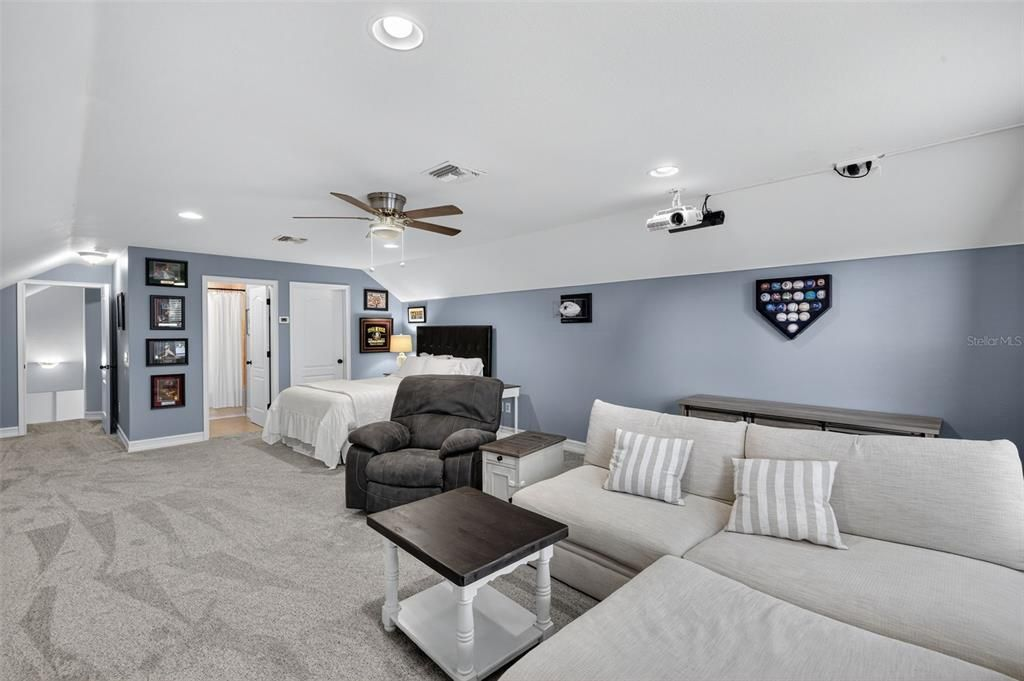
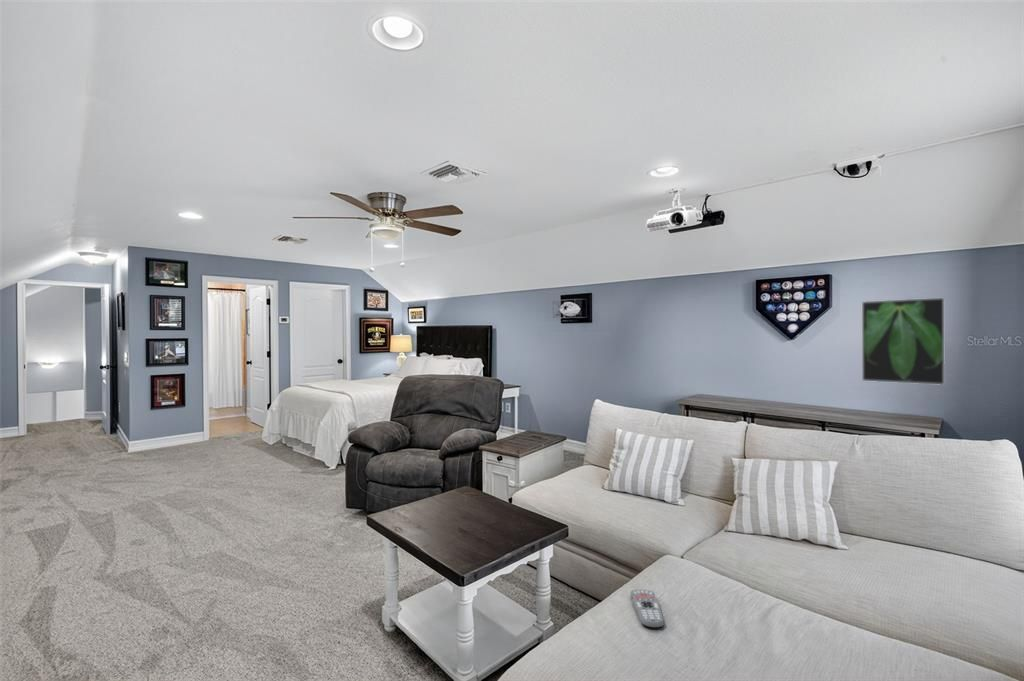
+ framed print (901, 341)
+ remote control (647, 608)
